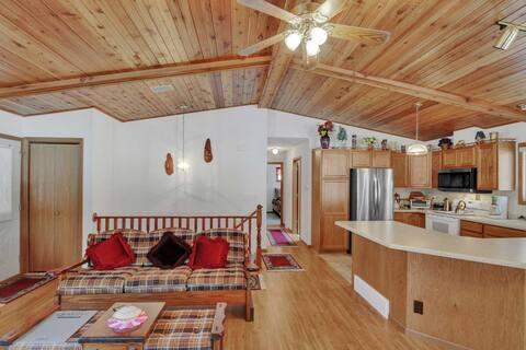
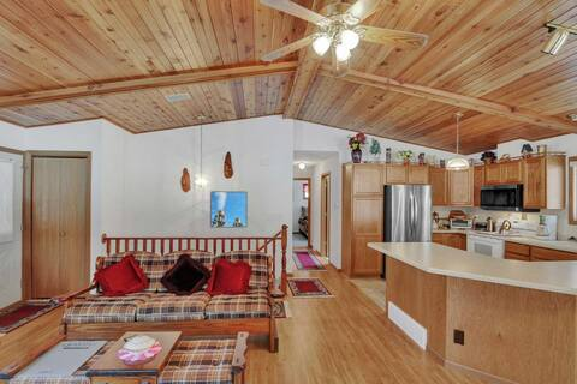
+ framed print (228, 209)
